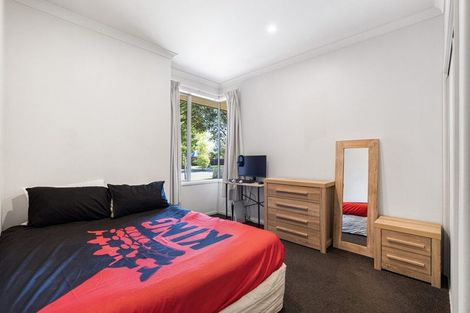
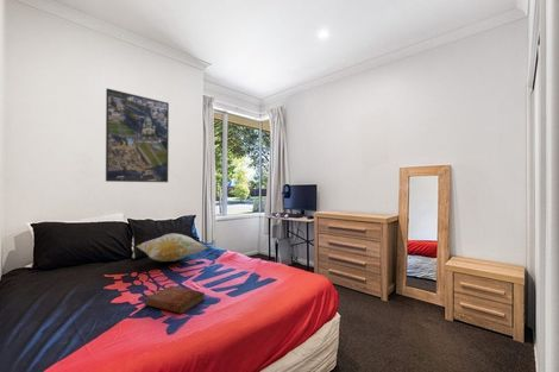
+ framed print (139, 139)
+ bible (175, 298)
+ decorative pillow (171, 246)
